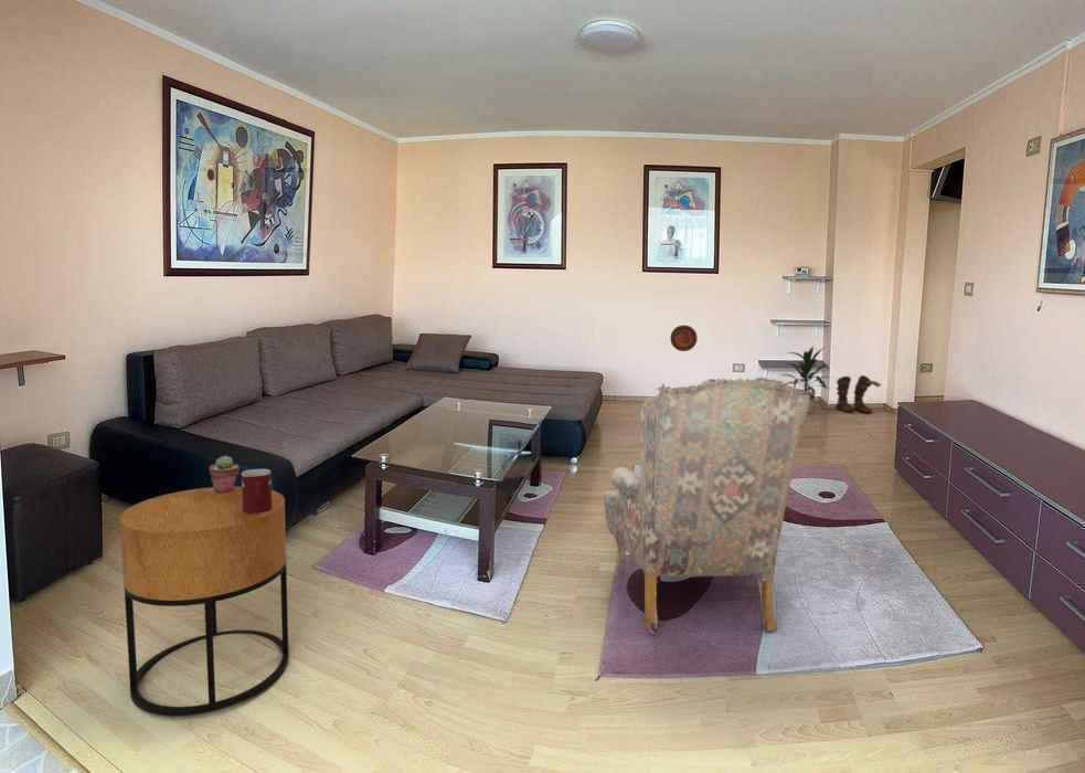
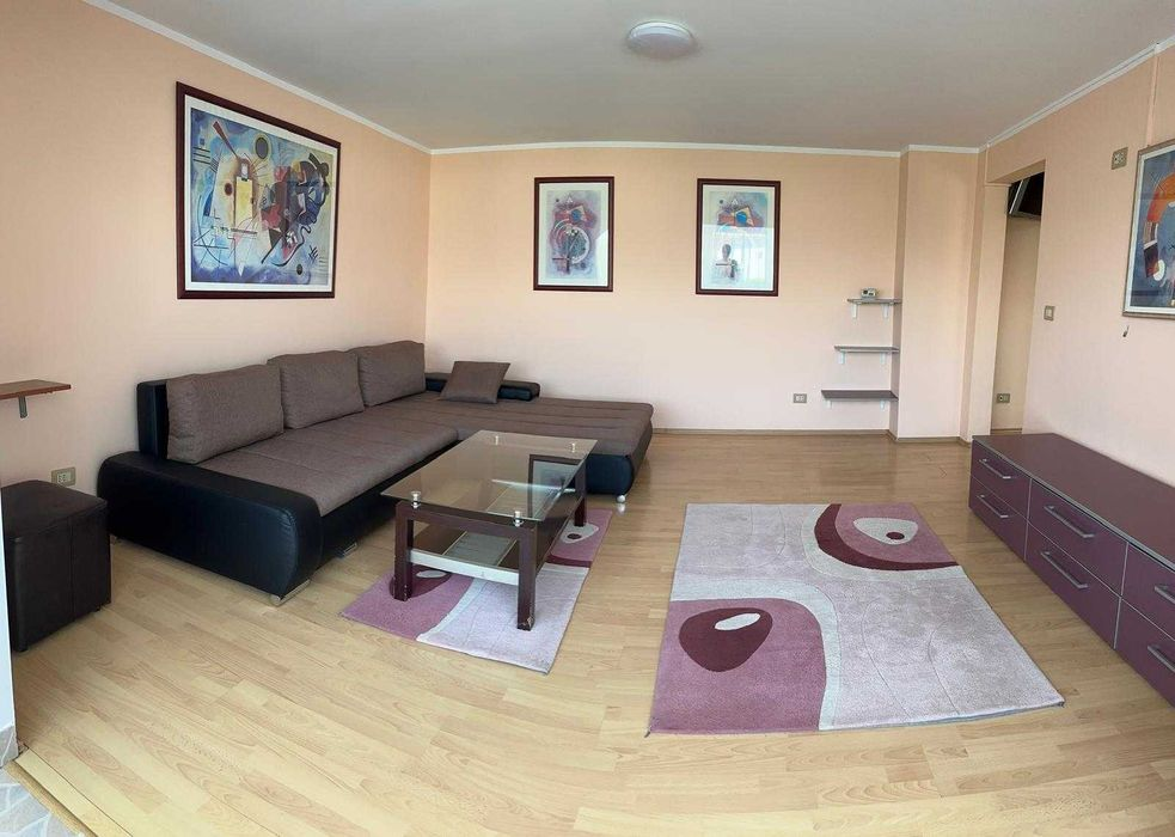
- indoor plant (806, 379)
- decorative plate (683, 338)
- side table (210, 590)
- boots (858, 393)
- armchair (700, 488)
- mug (256, 491)
- potted succulent (224, 473)
